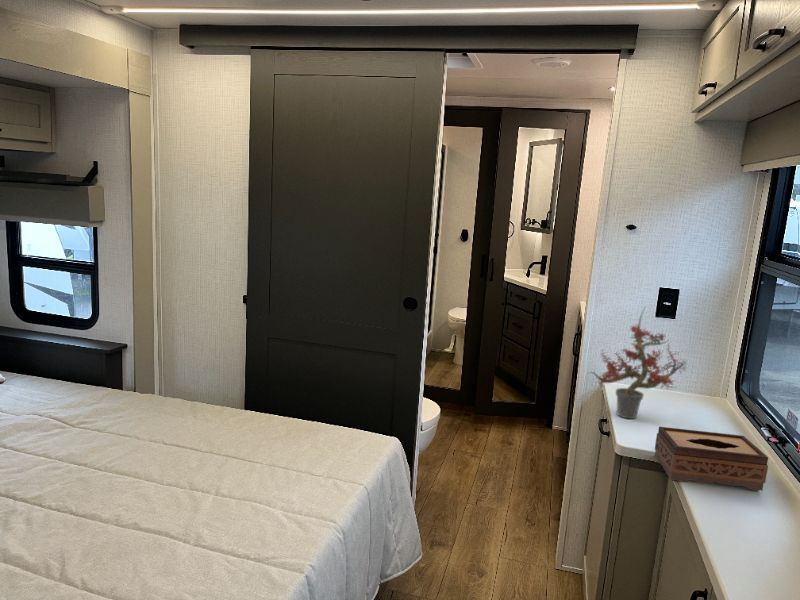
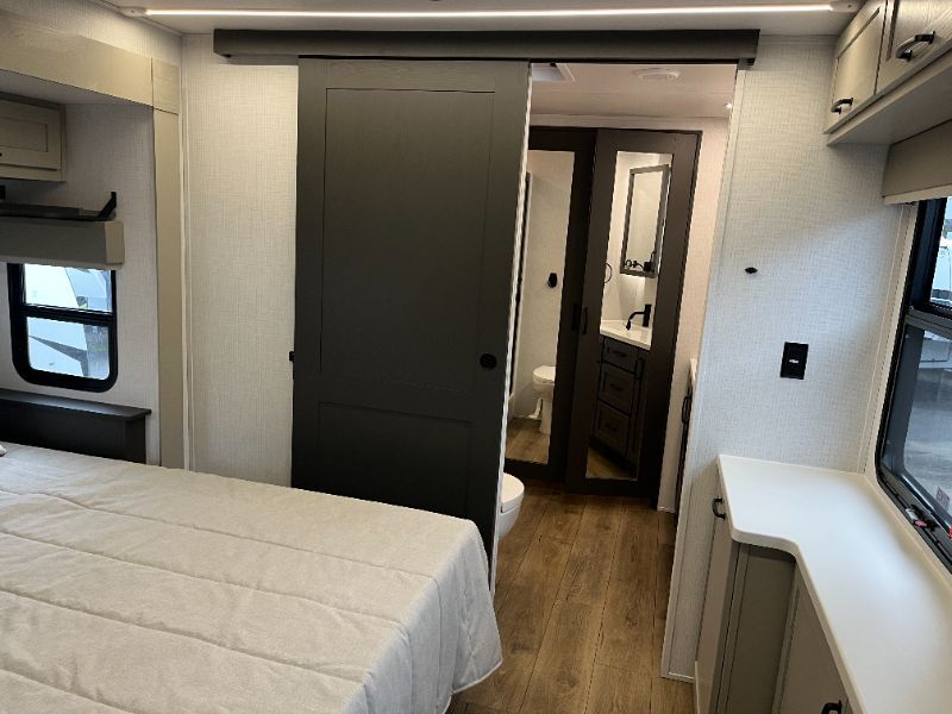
- potted plant (636, 360)
- tissue box (708, 457)
